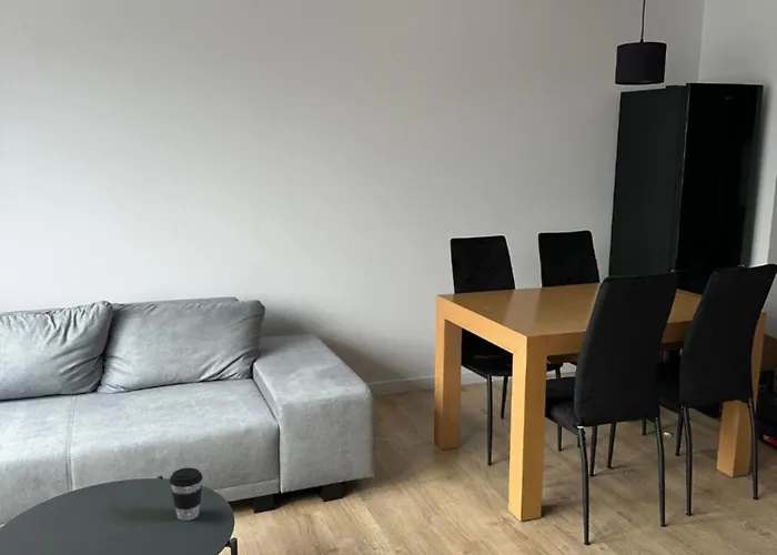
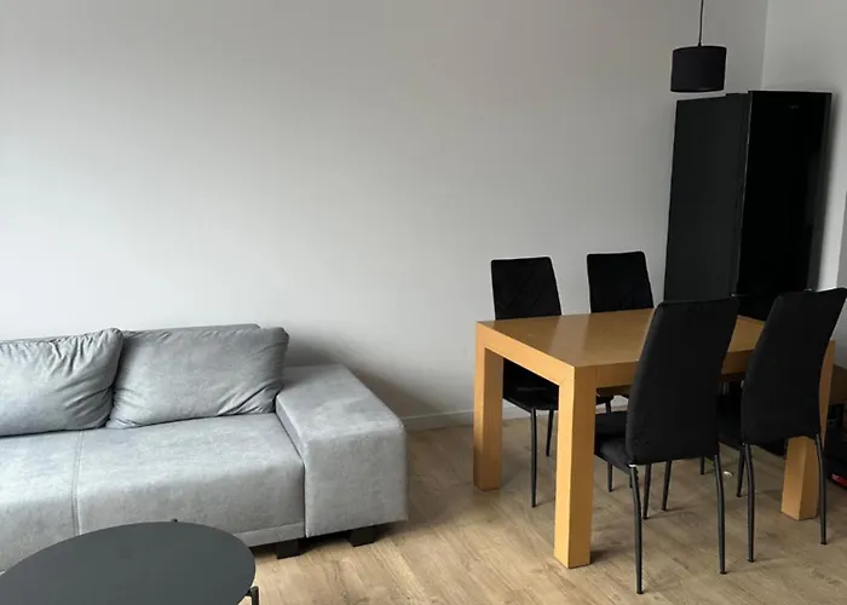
- coffee cup (186, 494)
